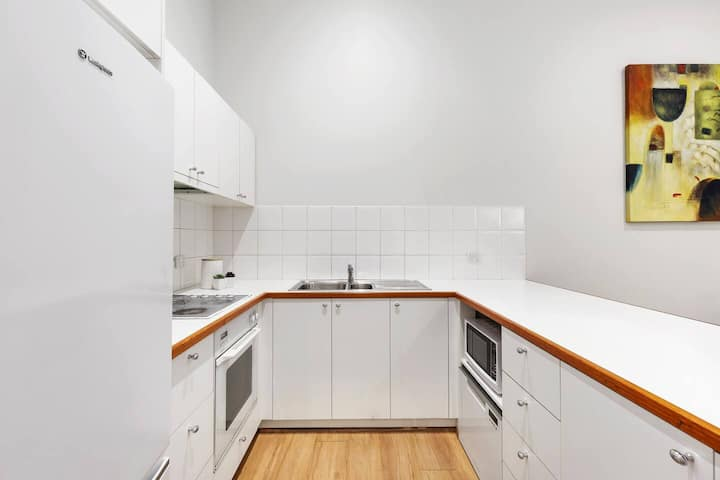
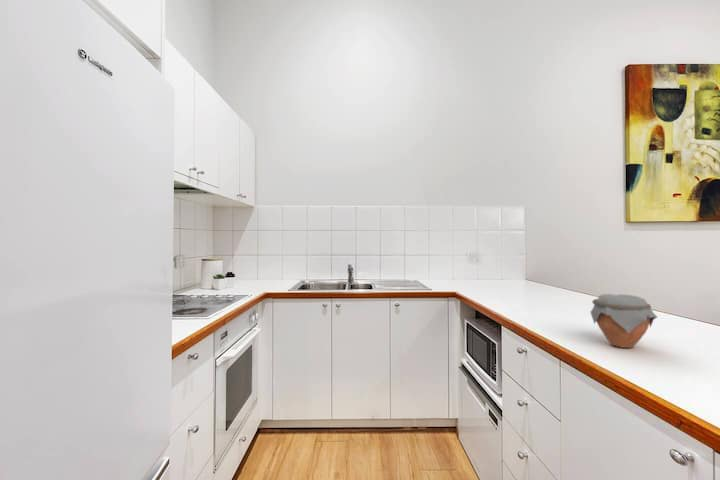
+ jar (621, 320)
